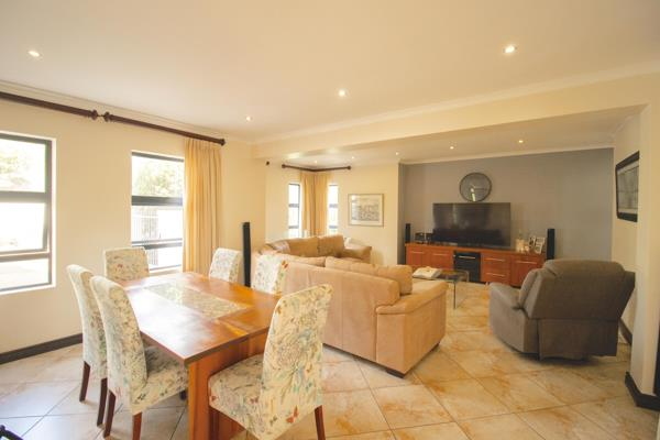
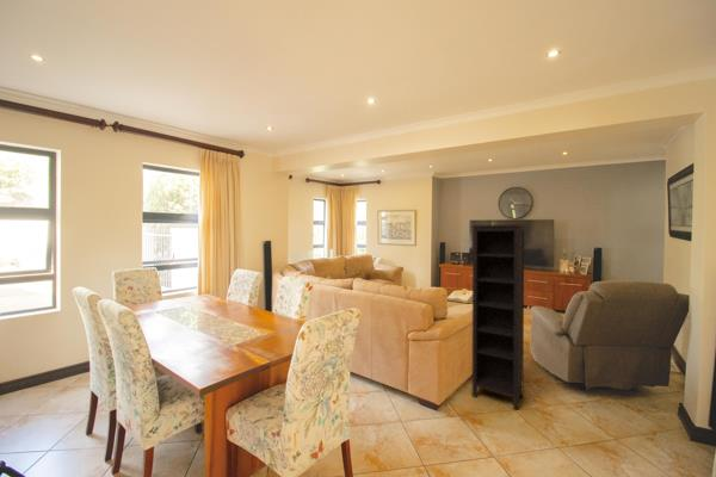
+ bookcase (498, 310)
